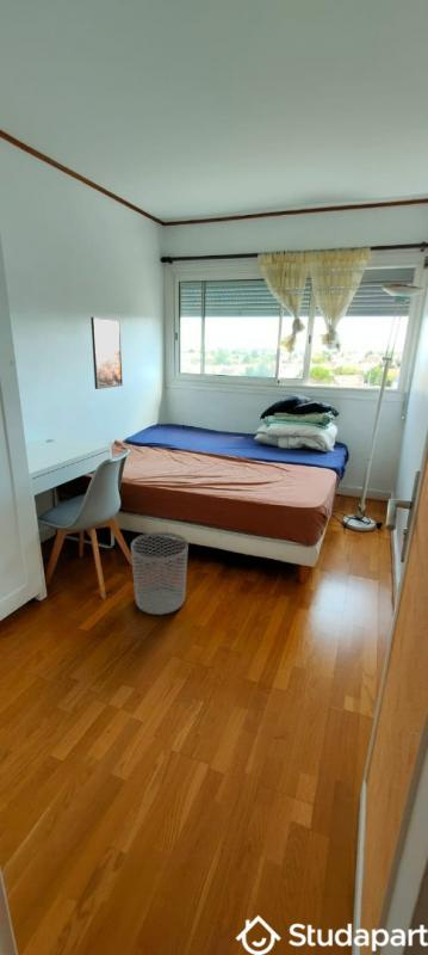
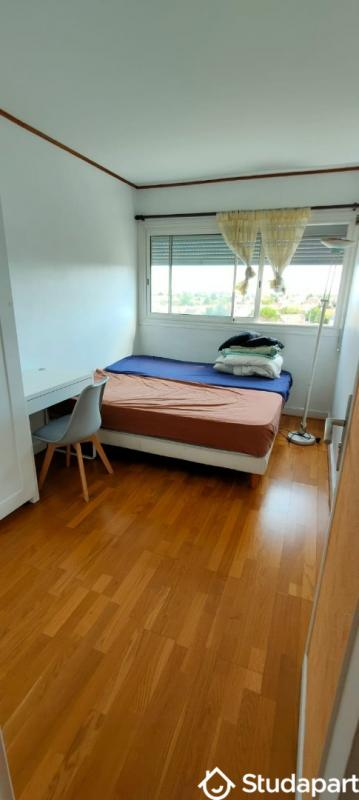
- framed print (107, 353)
- waste bin (160, 572)
